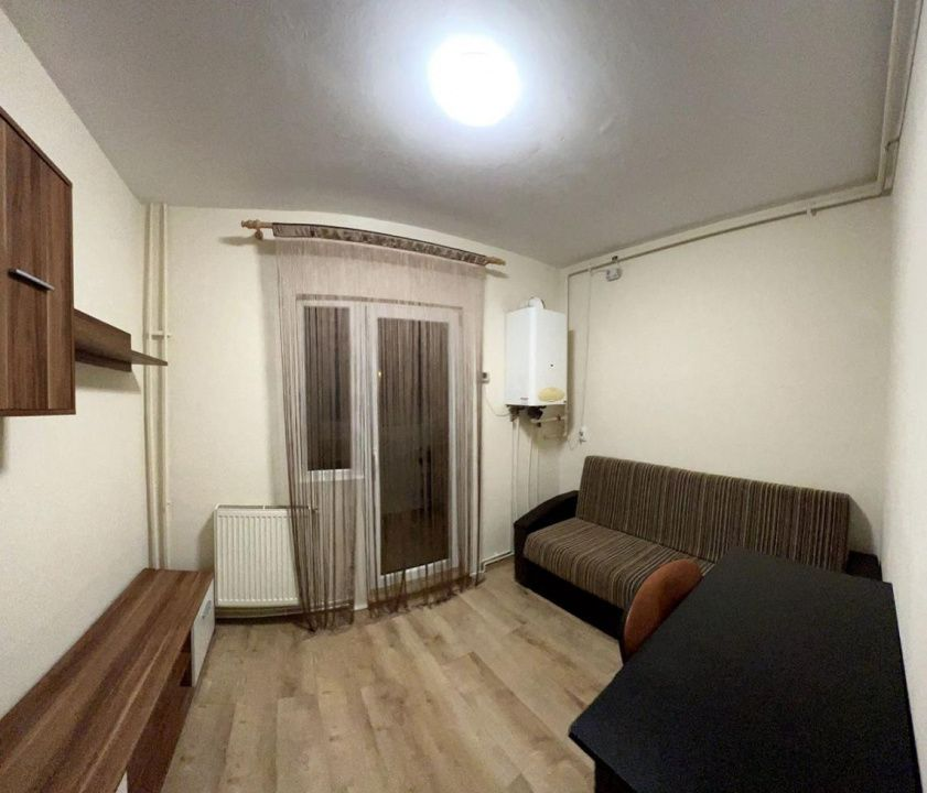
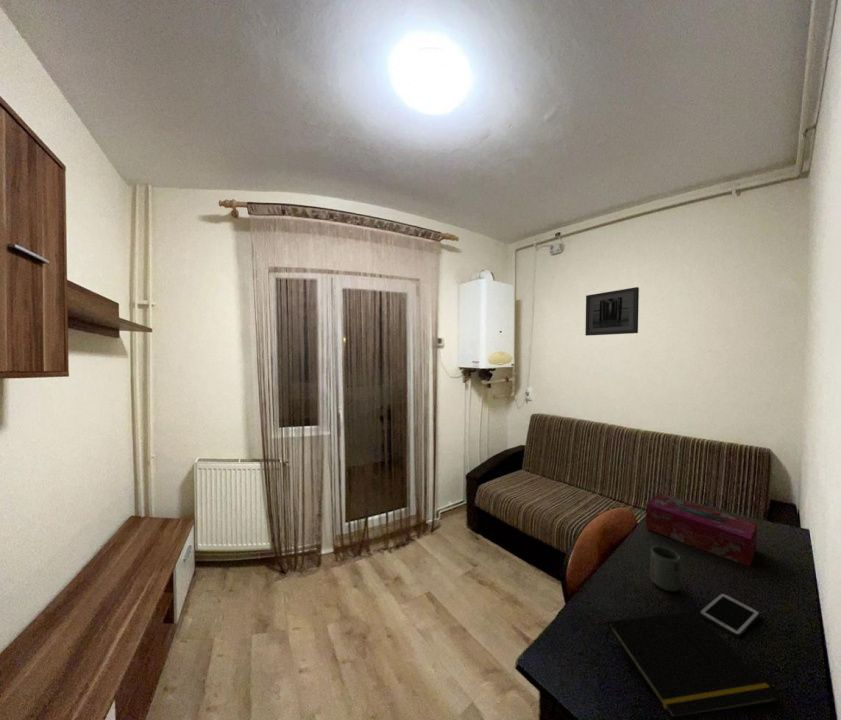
+ cell phone (729, 613)
+ cup (664, 568)
+ wall art (610, 313)
+ tissue box (697, 525)
+ notepad (684, 657)
